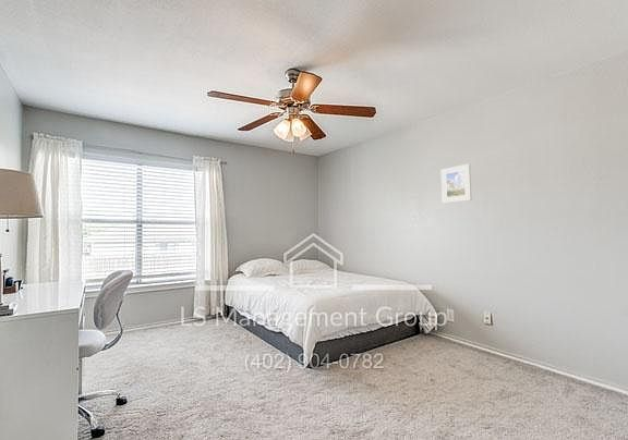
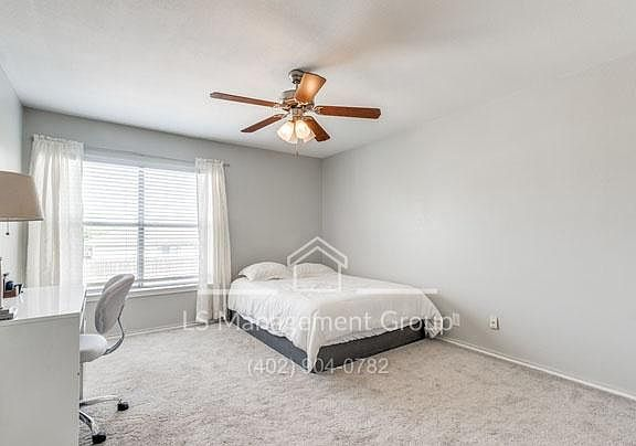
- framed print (455, 184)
